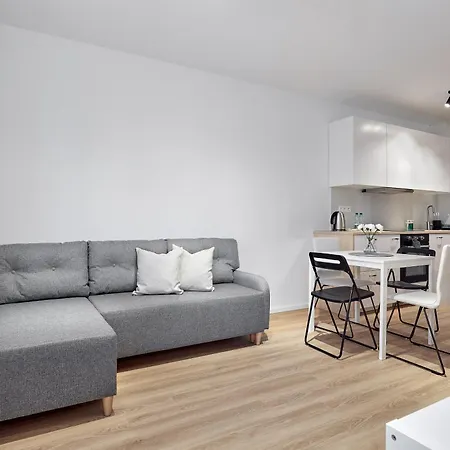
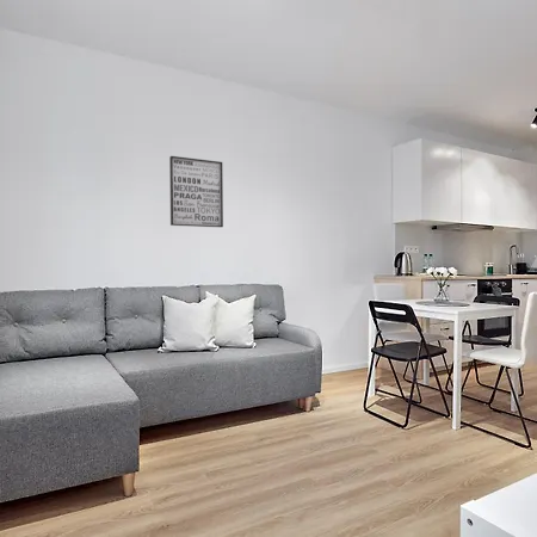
+ wall art (197, 192)
